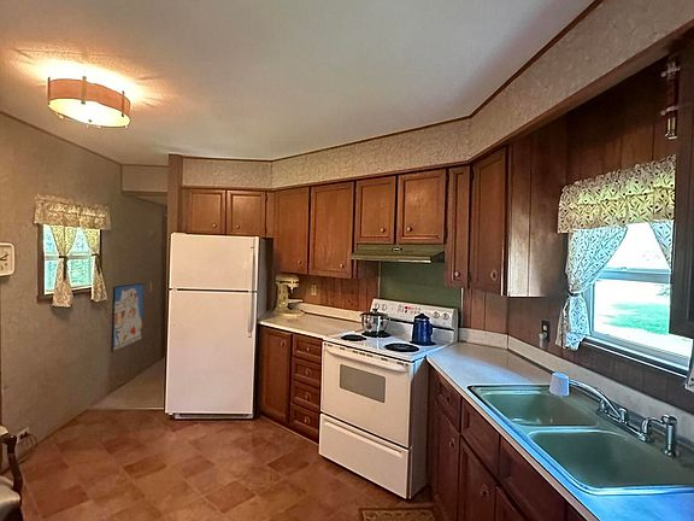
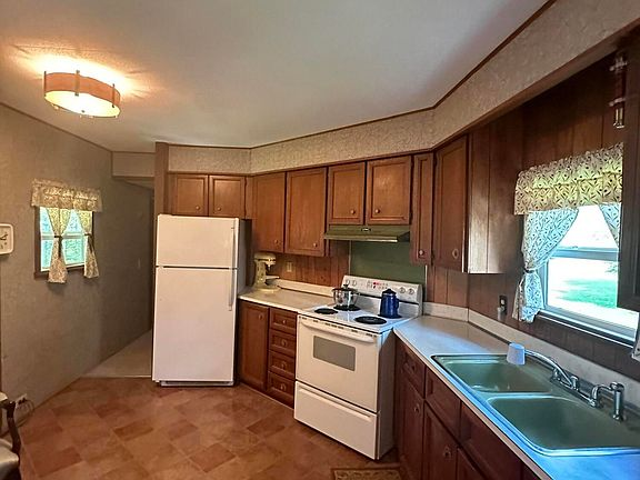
- wall art (128, 315)
